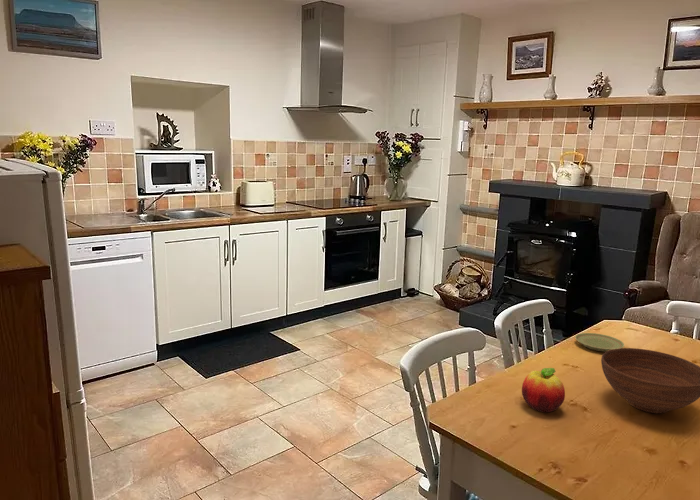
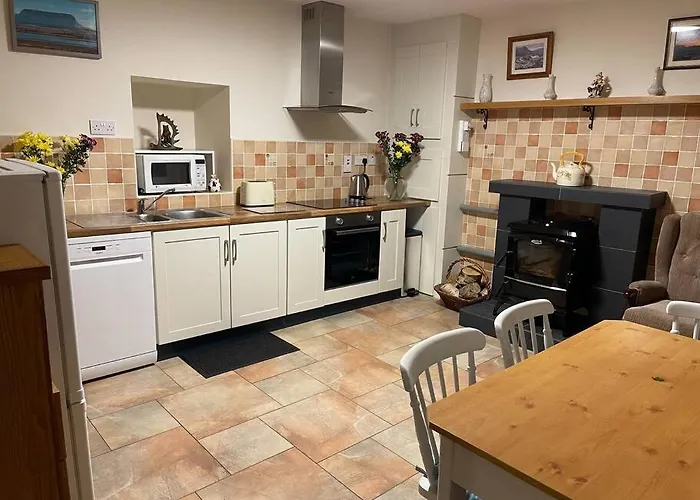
- bowl (650, 385)
- plate (598, 343)
- fruit (543, 389)
